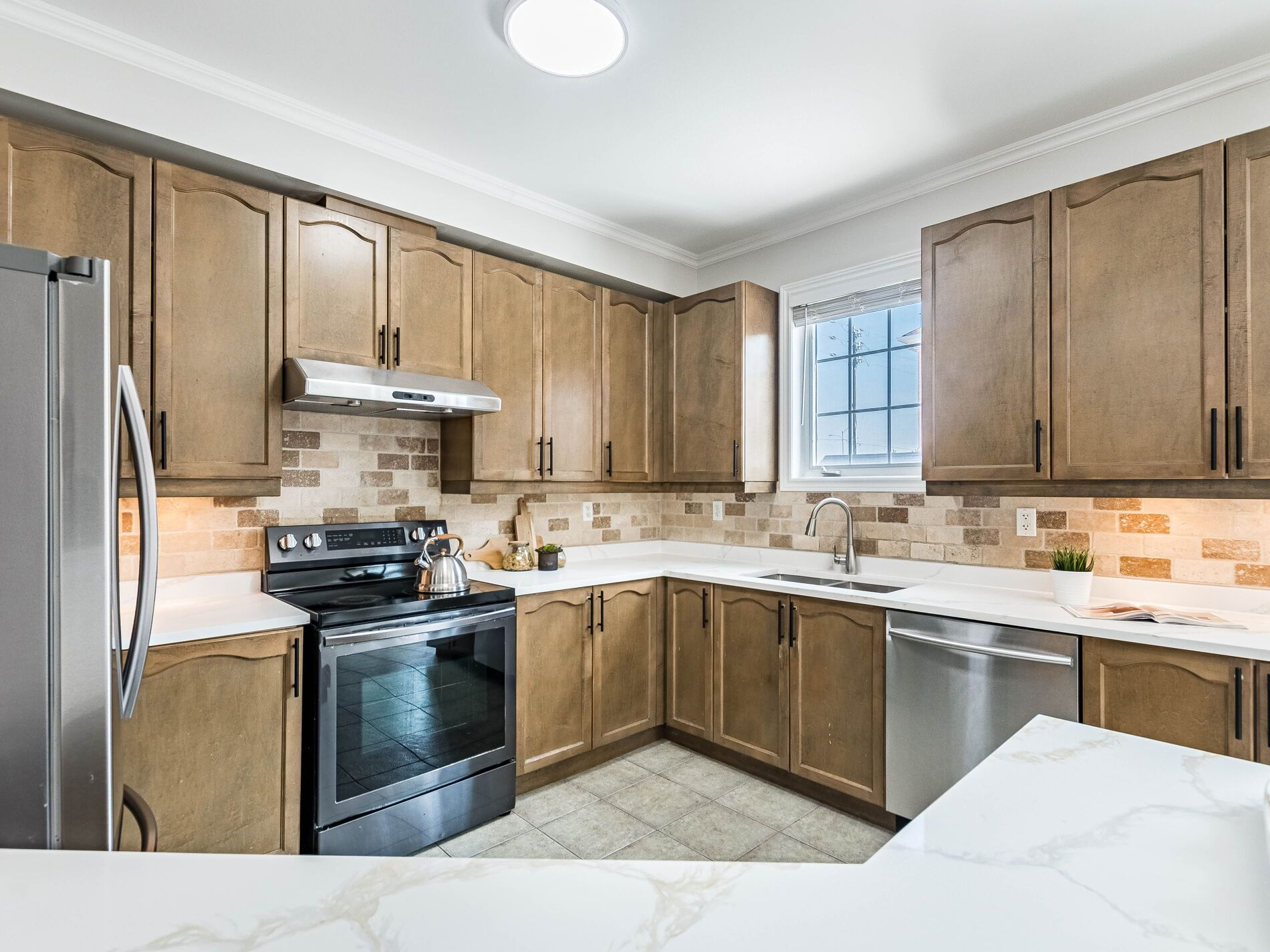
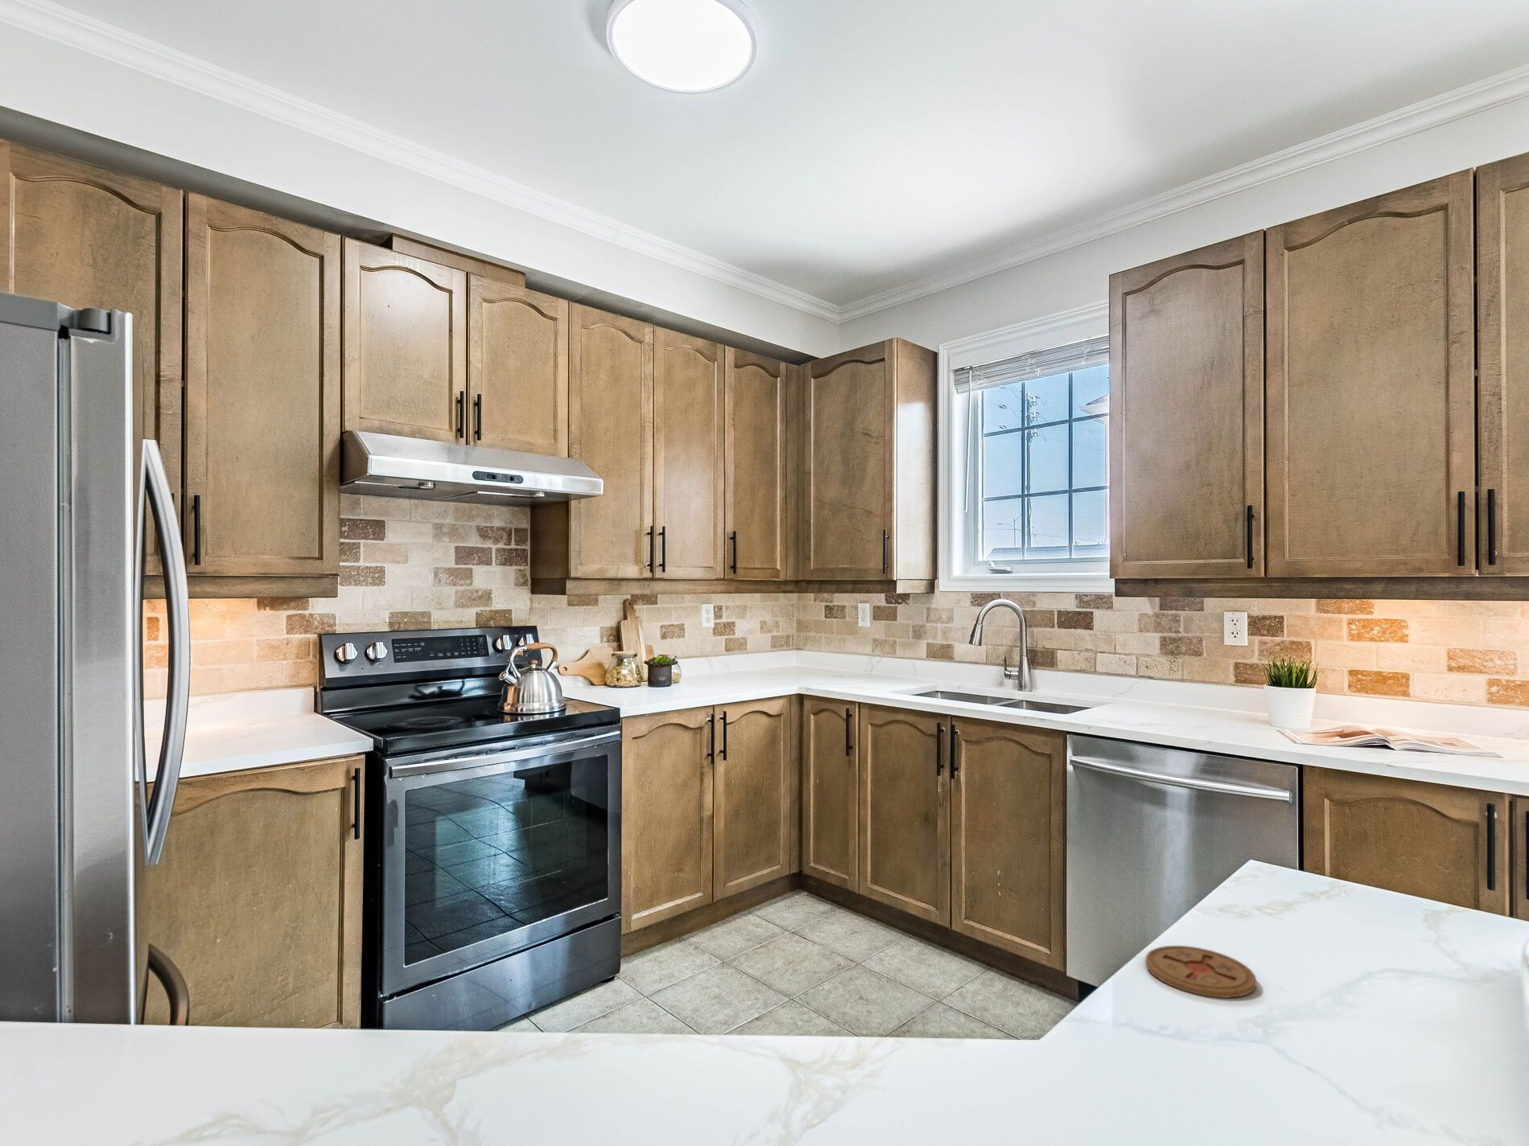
+ coaster (1199, 970)
